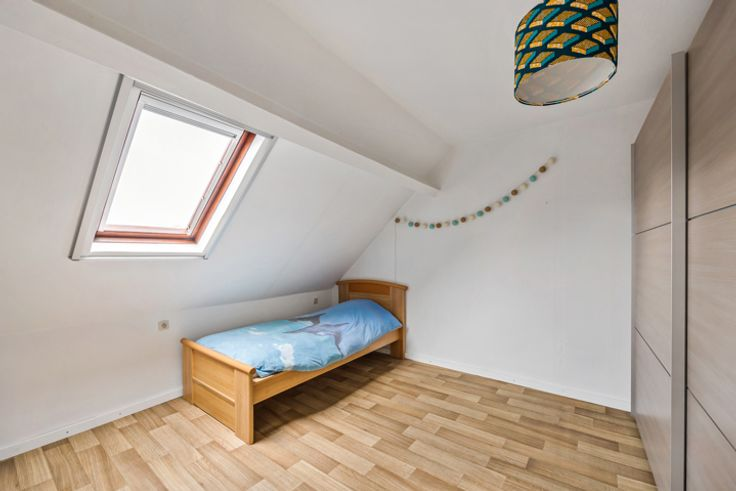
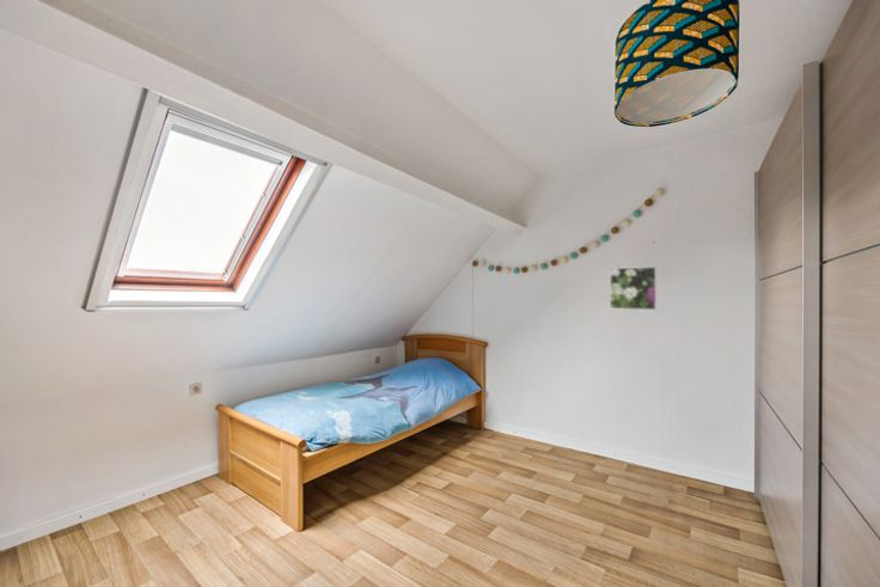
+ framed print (632, 288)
